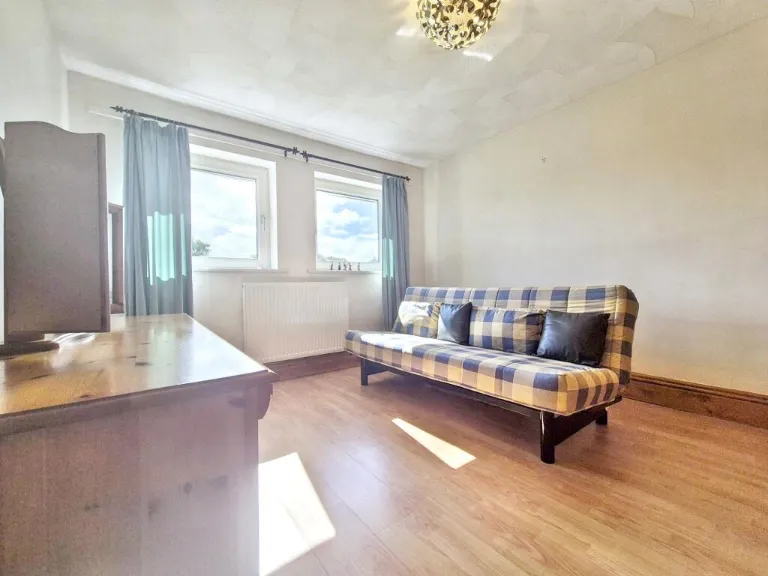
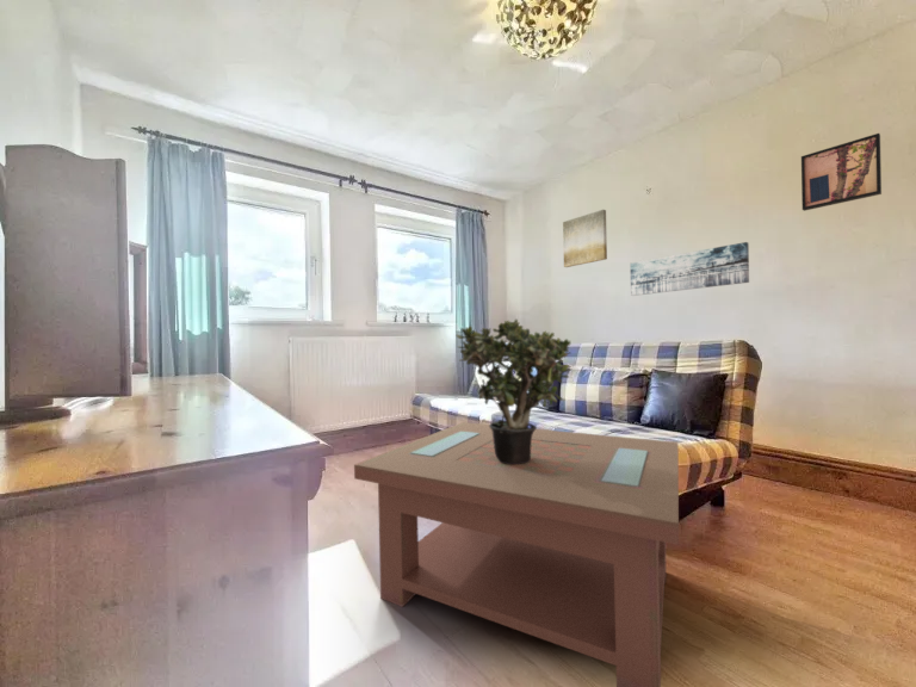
+ potted plant (518, 389)
+ wall art (838, 174)
+ wall art (583, 240)
+ coffee table (528, 518)
+ wall art (683, 271)
